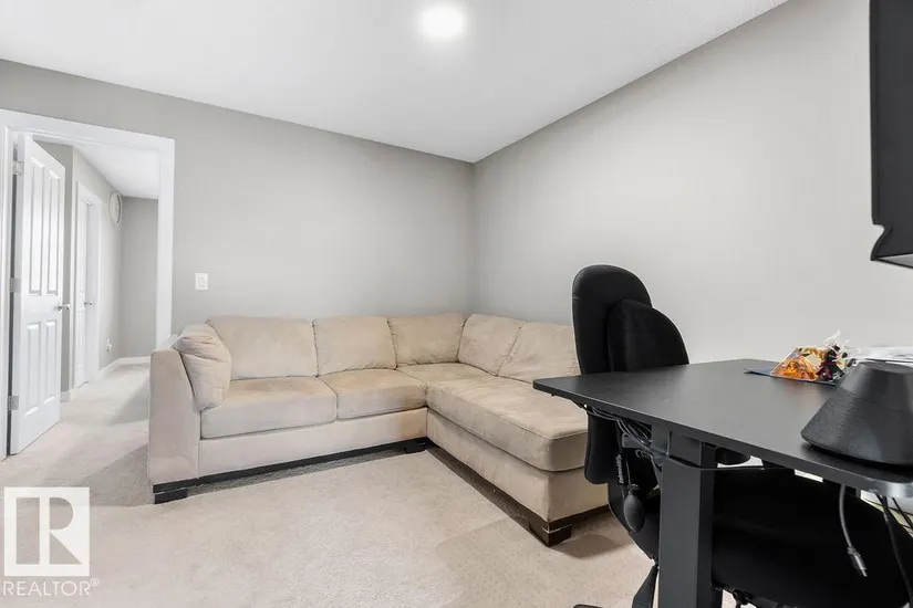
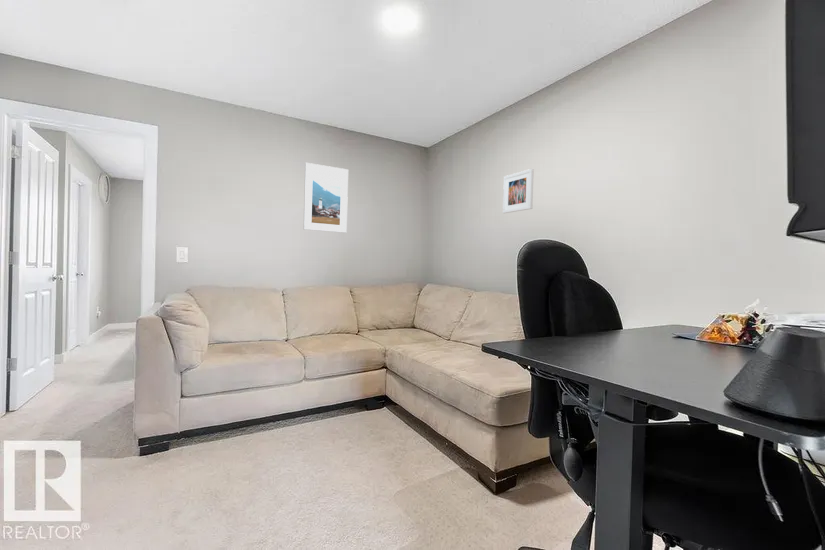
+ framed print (517, 192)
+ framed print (326, 198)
